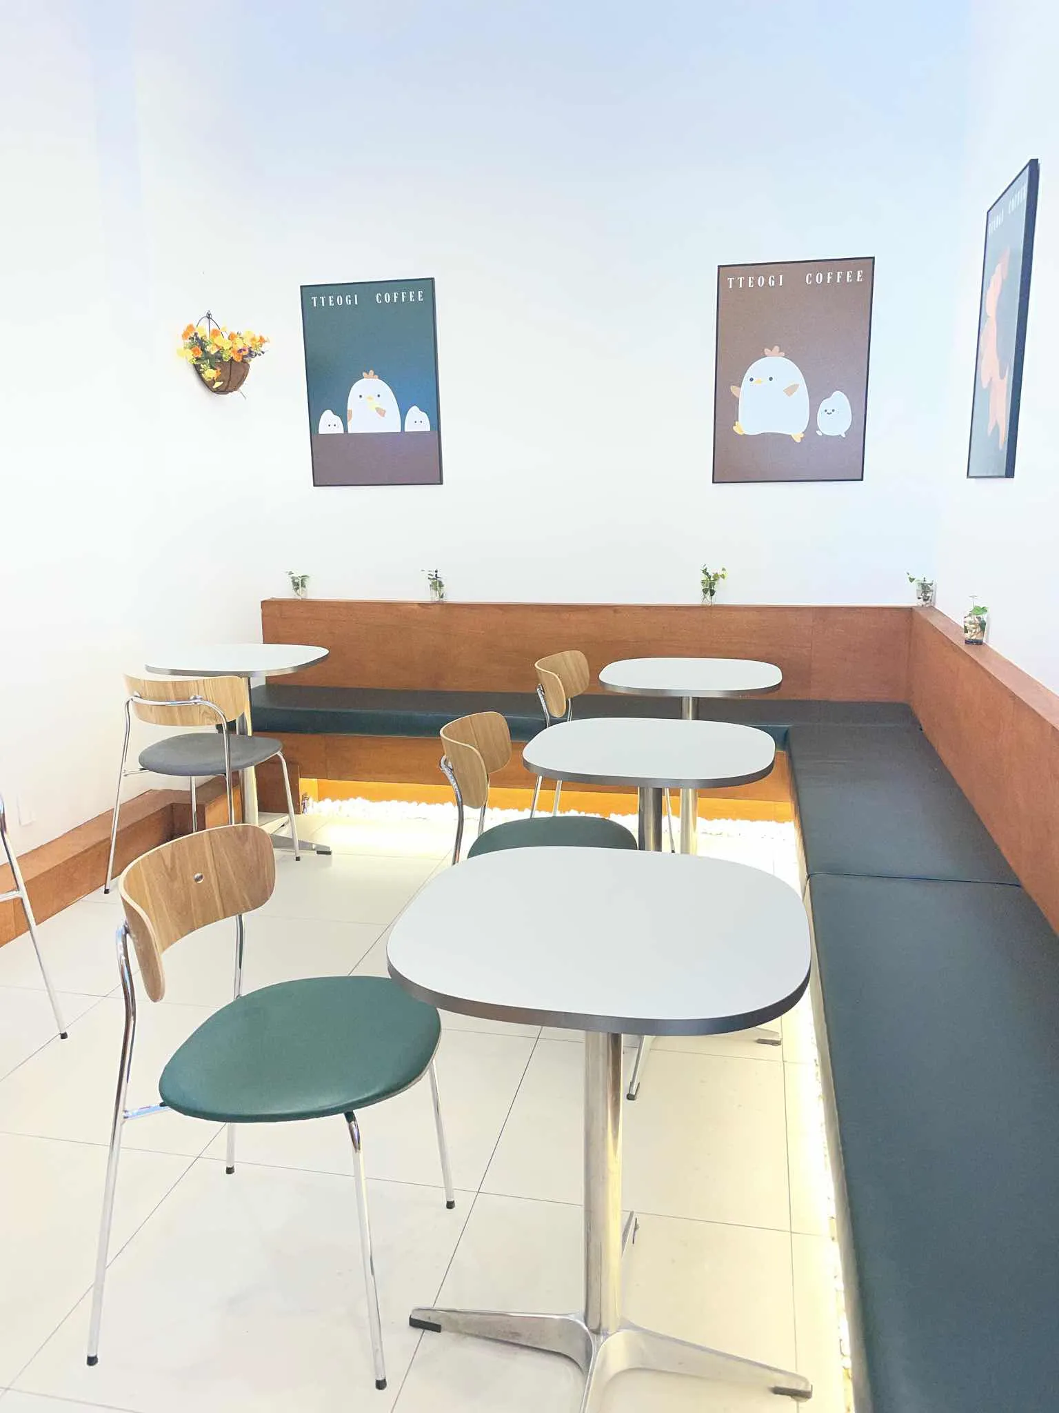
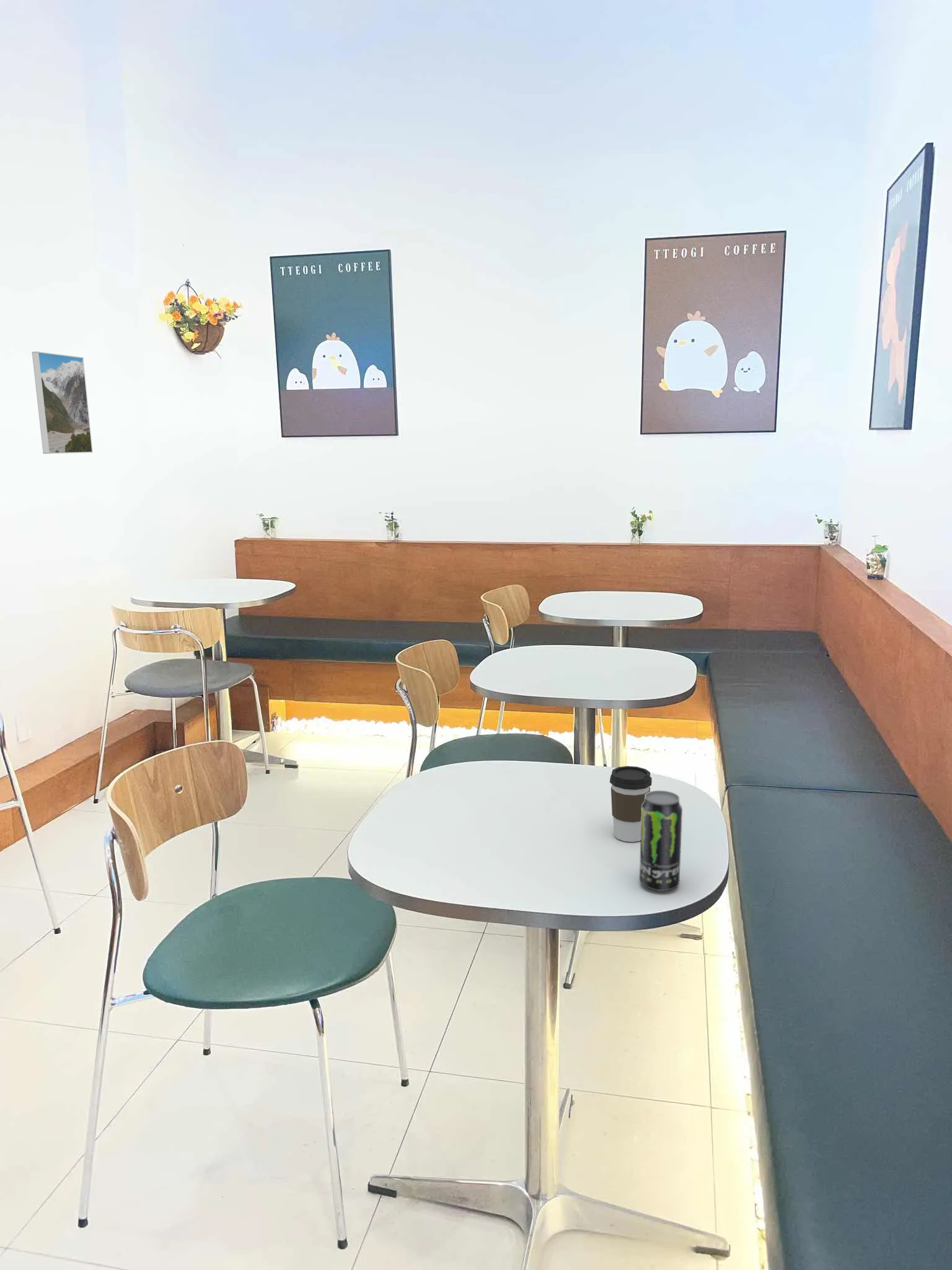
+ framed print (63, 404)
+ coffee cup (630, 804)
+ beverage can (660, 841)
